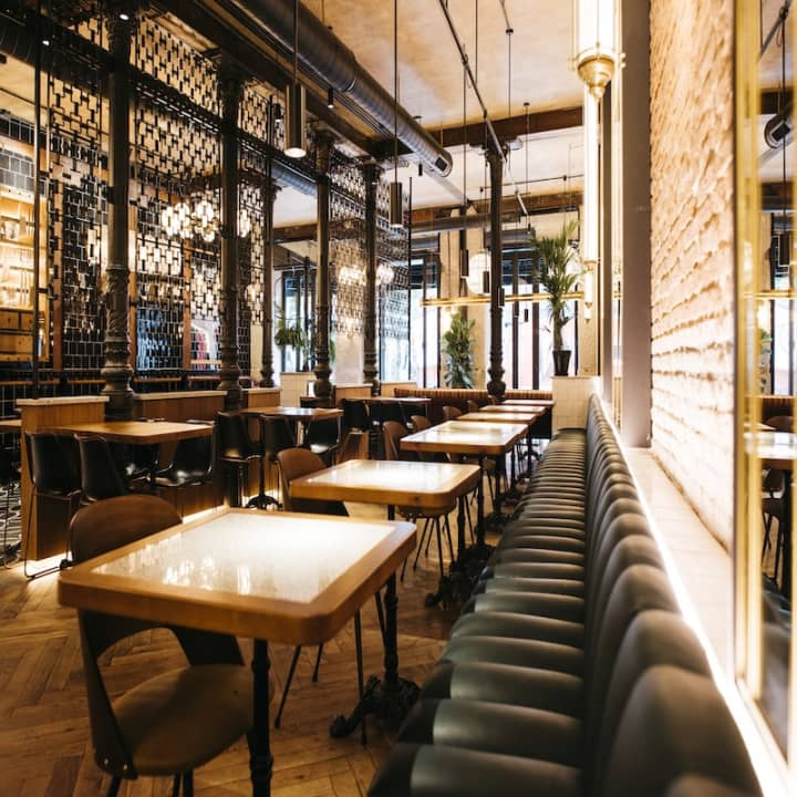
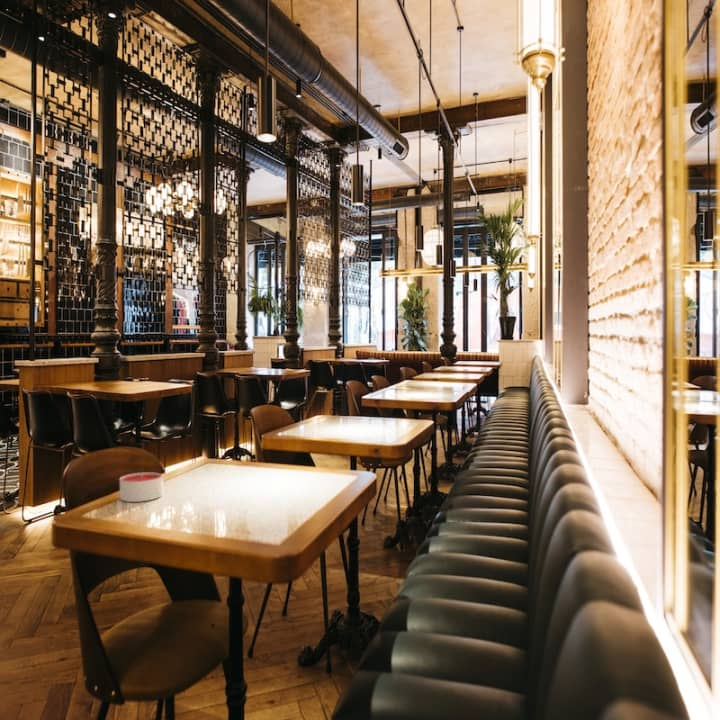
+ candle (141, 485)
